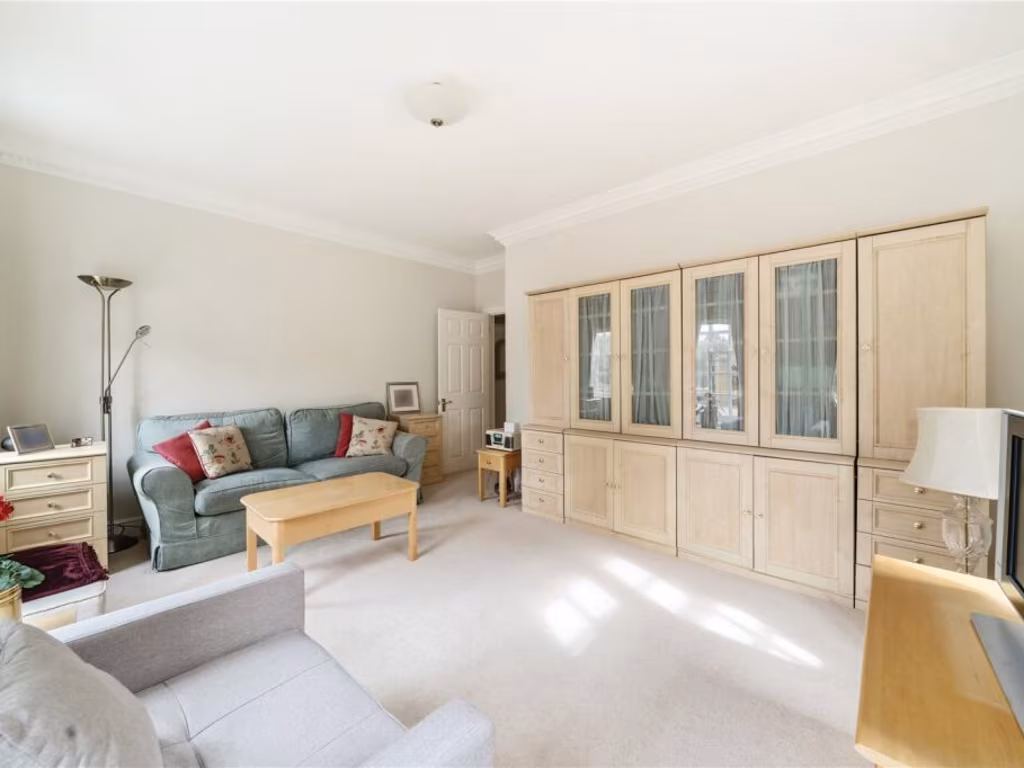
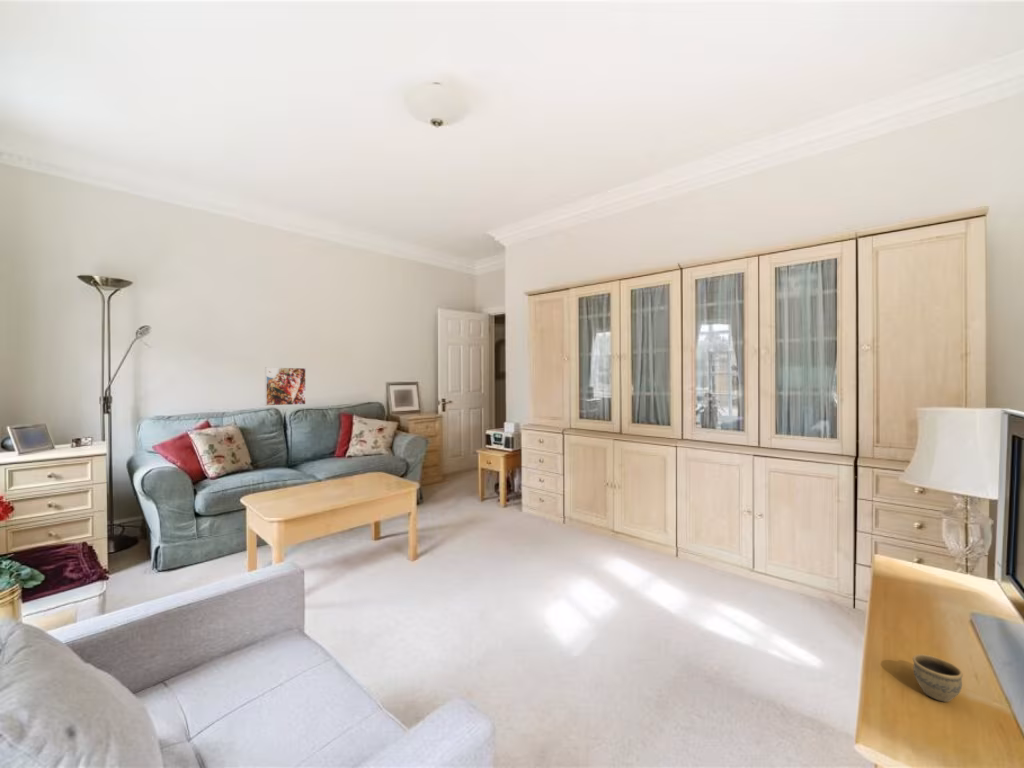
+ cup (937, 677)
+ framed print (285, 386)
